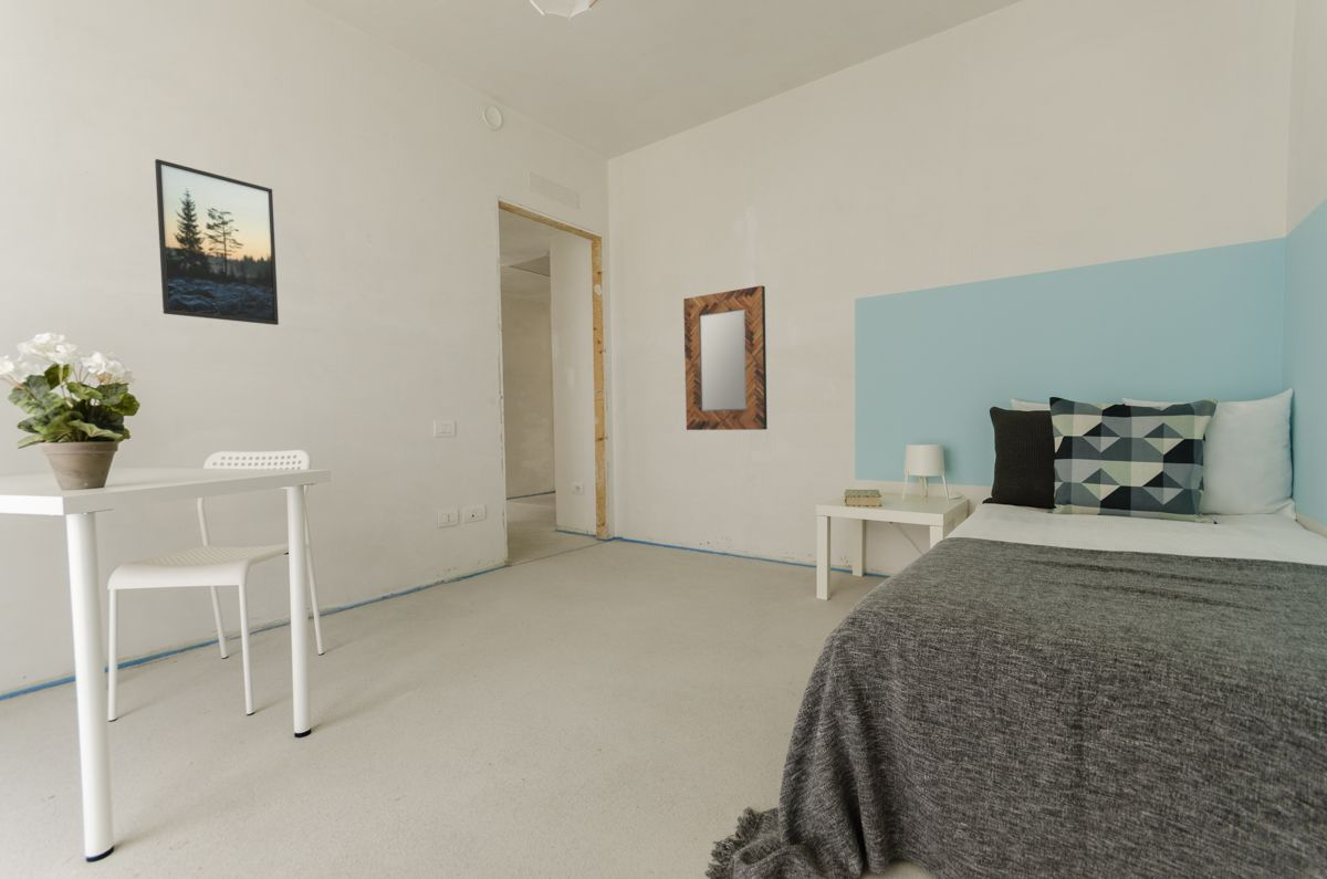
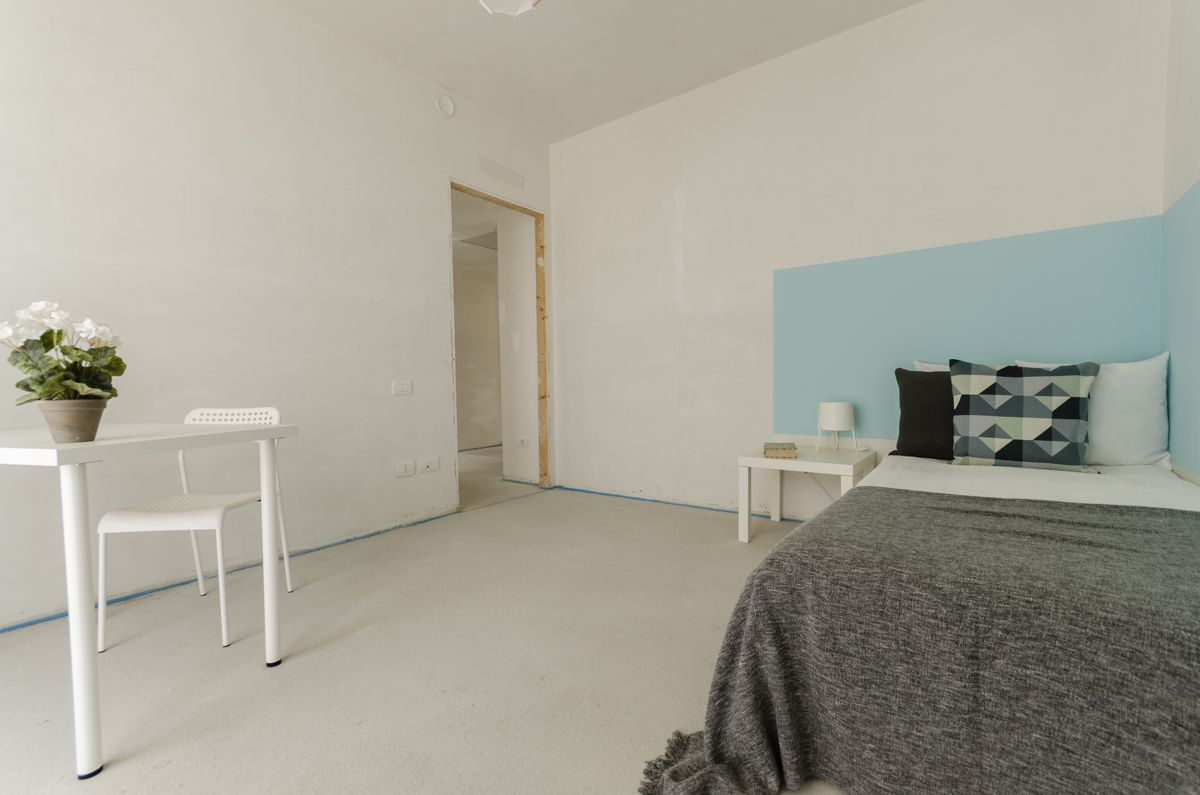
- home mirror (723, 362)
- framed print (220, 248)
